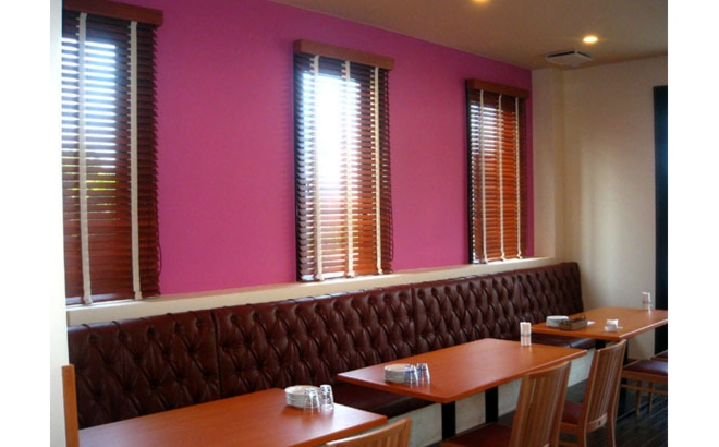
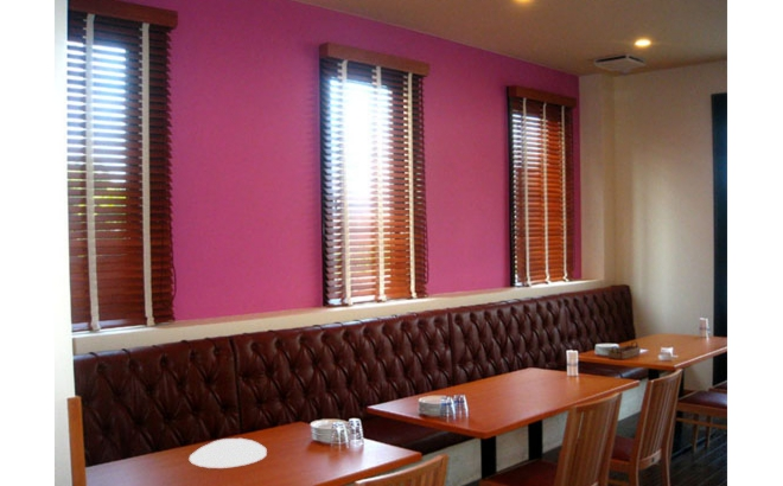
+ plate (228, 448)
